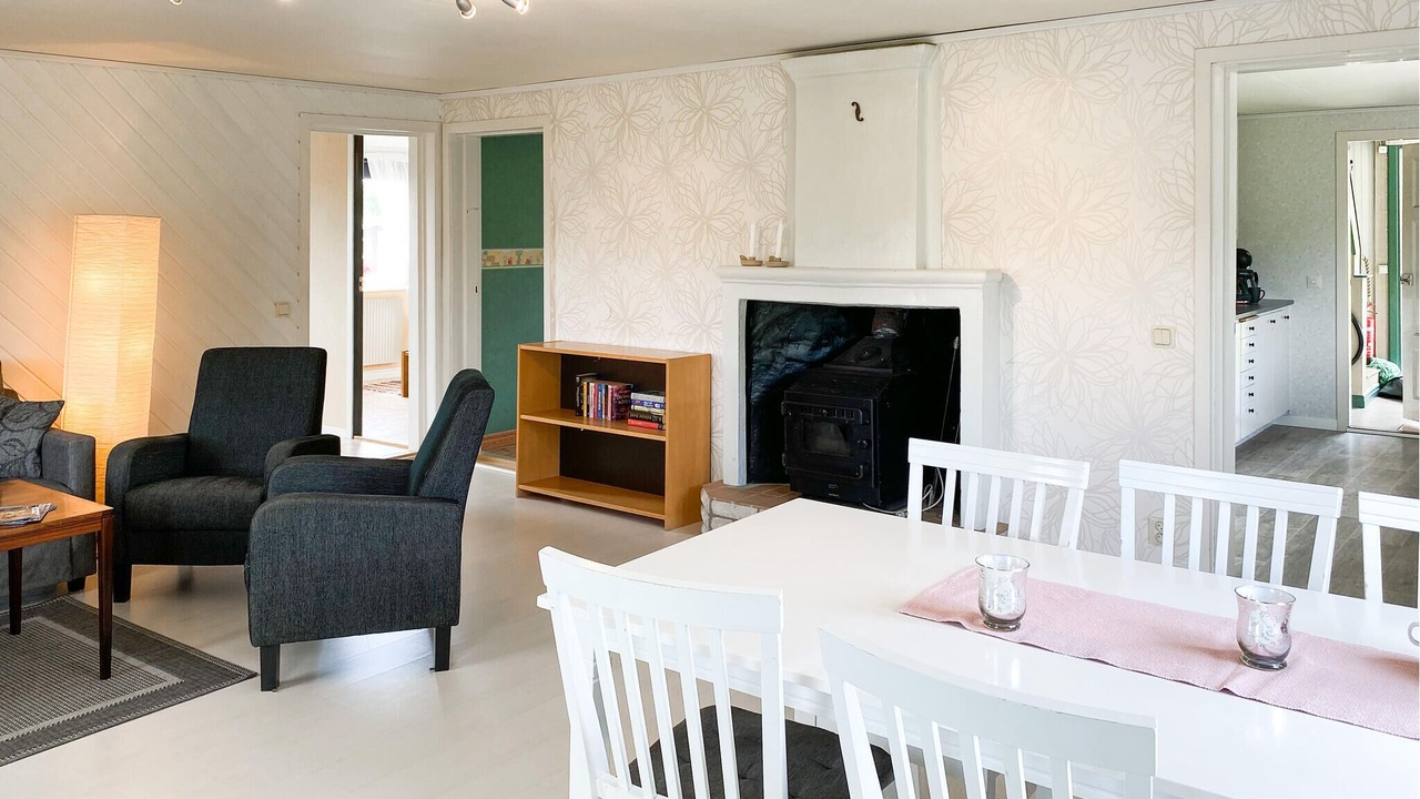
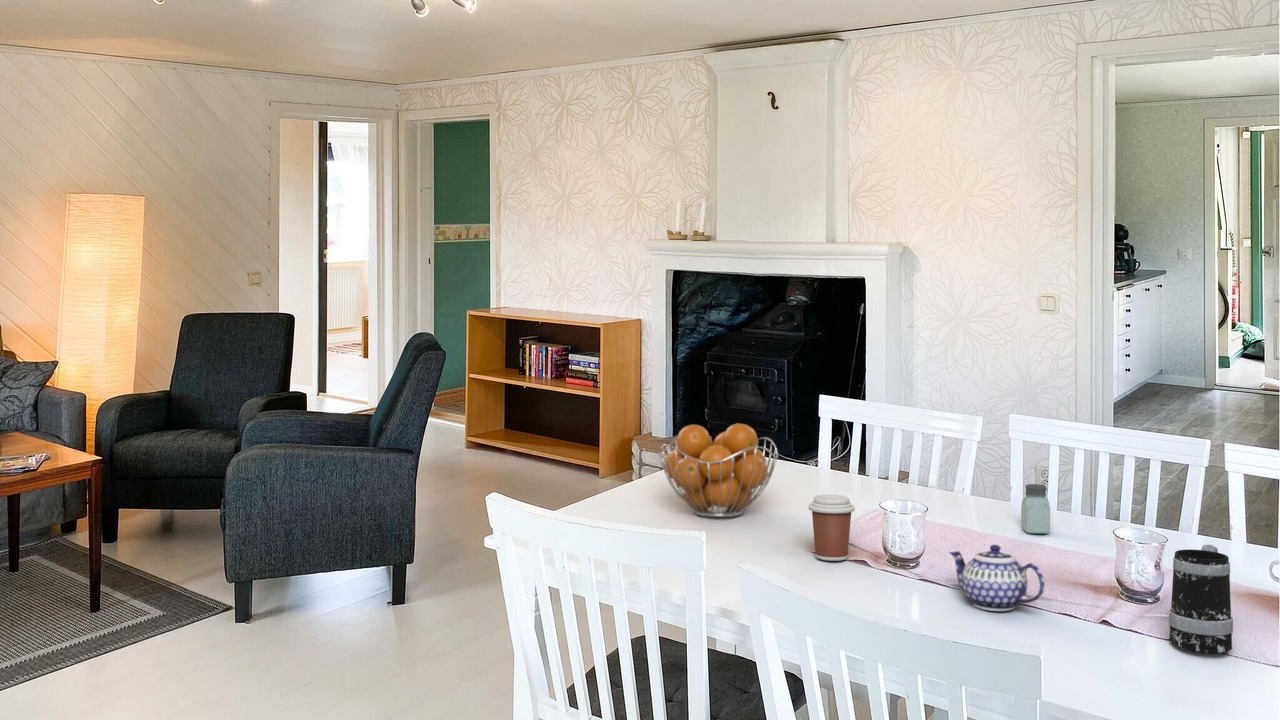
+ fruit basket (718, 467)
+ saltshaker (1035, 508)
+ teapot (994, 575)
+ coffee cup (831, 527)
+ mug (1203, 596)
